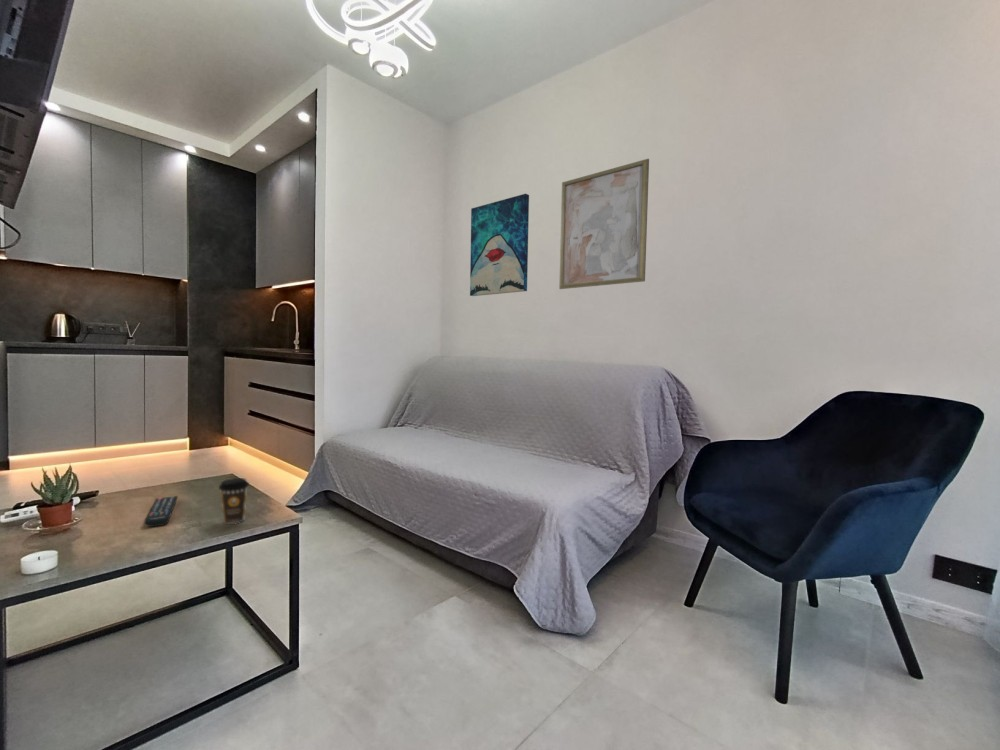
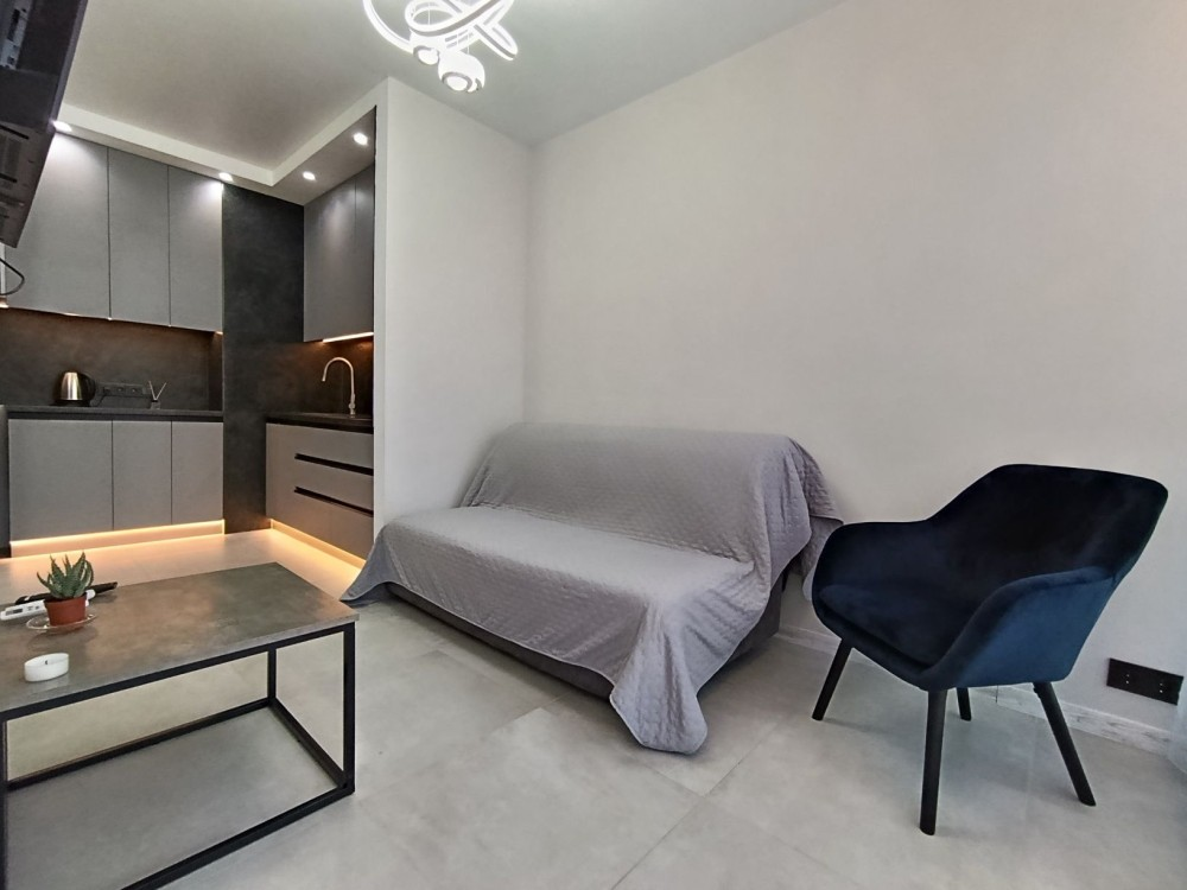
- wall art (600, 228)
- remote control (162, 510)
- coffee cup (234, 500)
- wall art (497, 248)
